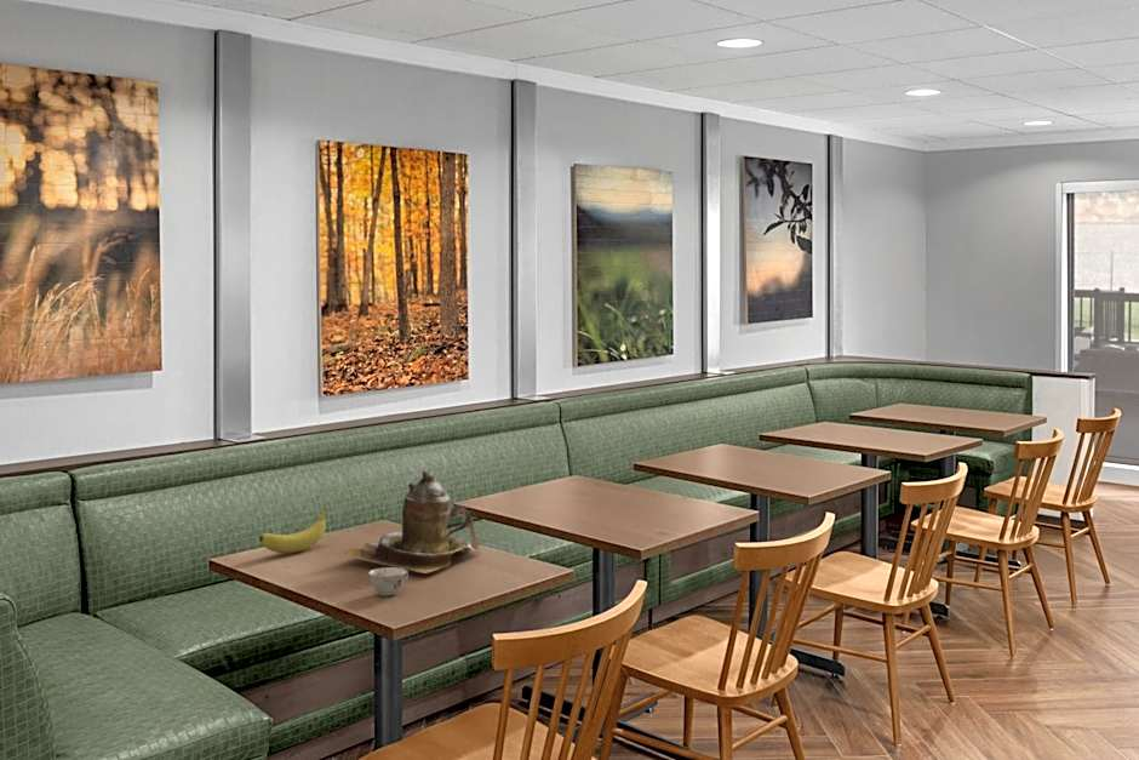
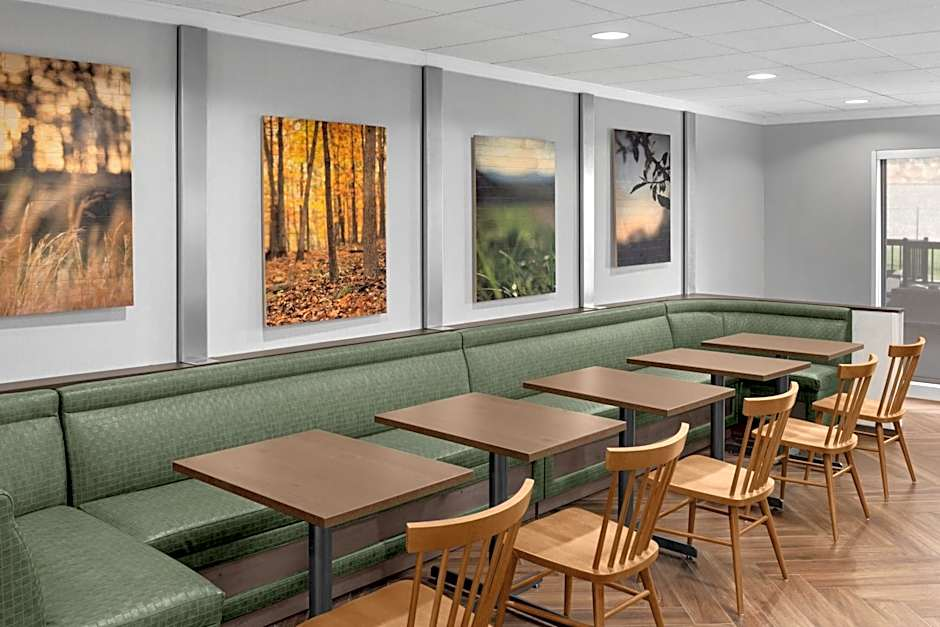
- fruit (294, 533)
- teacup (390, 581)
- teapot (414, 514)
